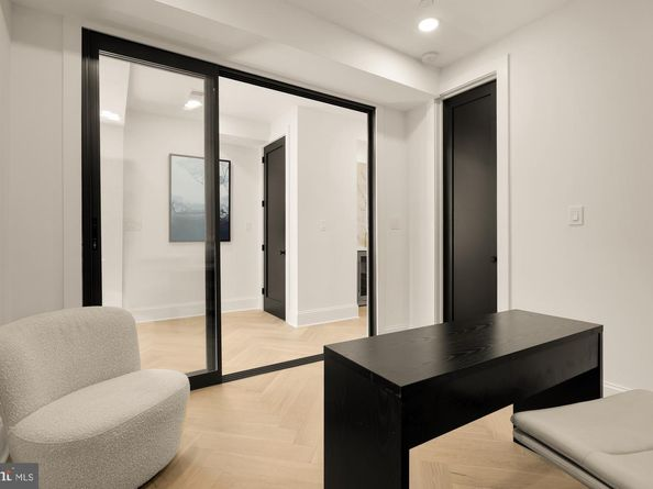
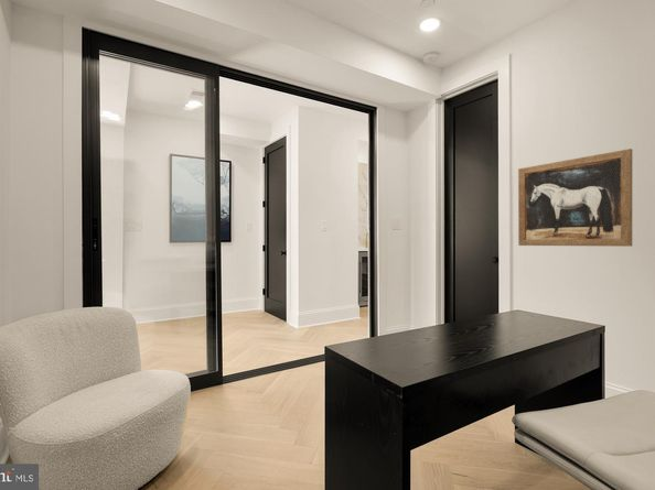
+ wall art (568, 203)
